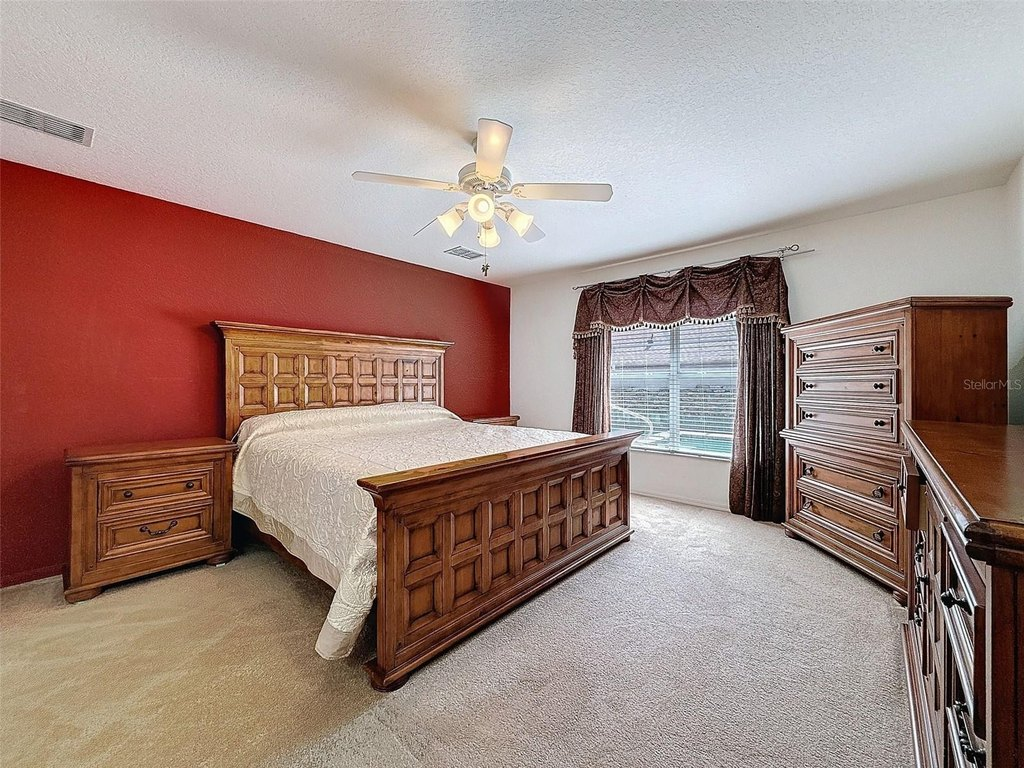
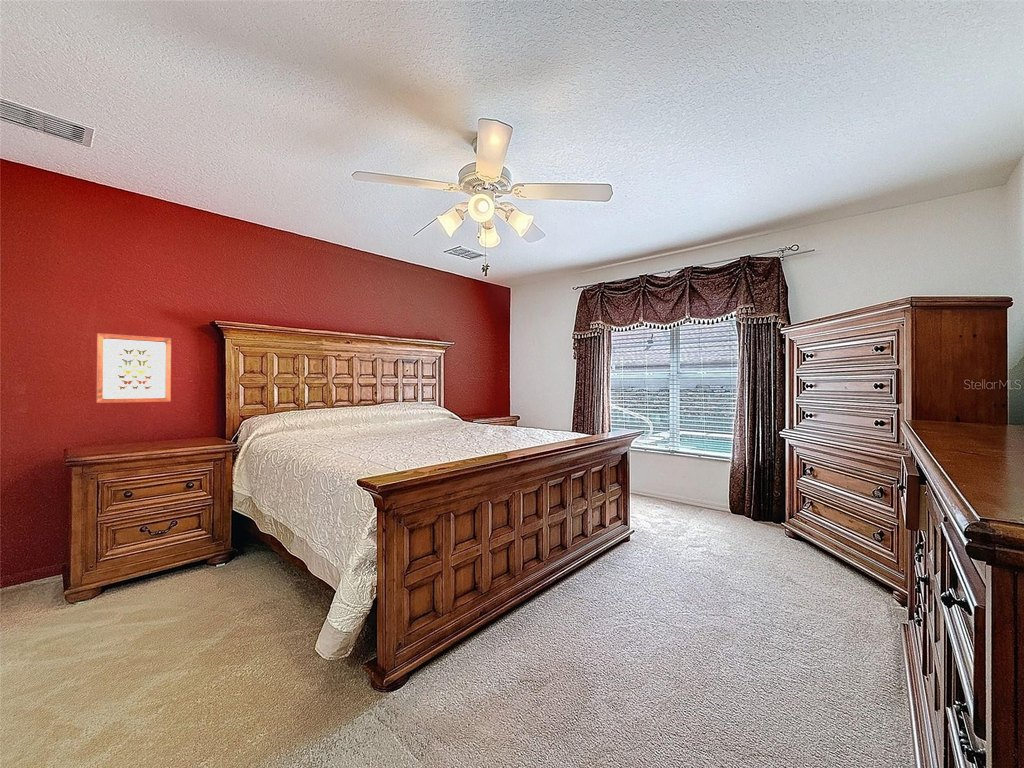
+ wall art (135, 369)
